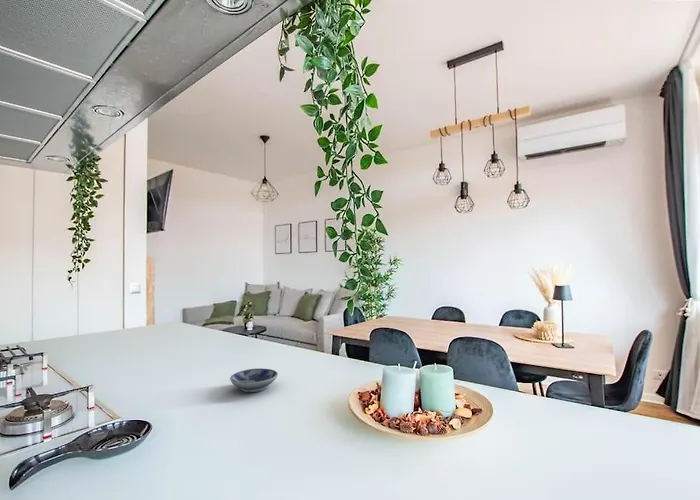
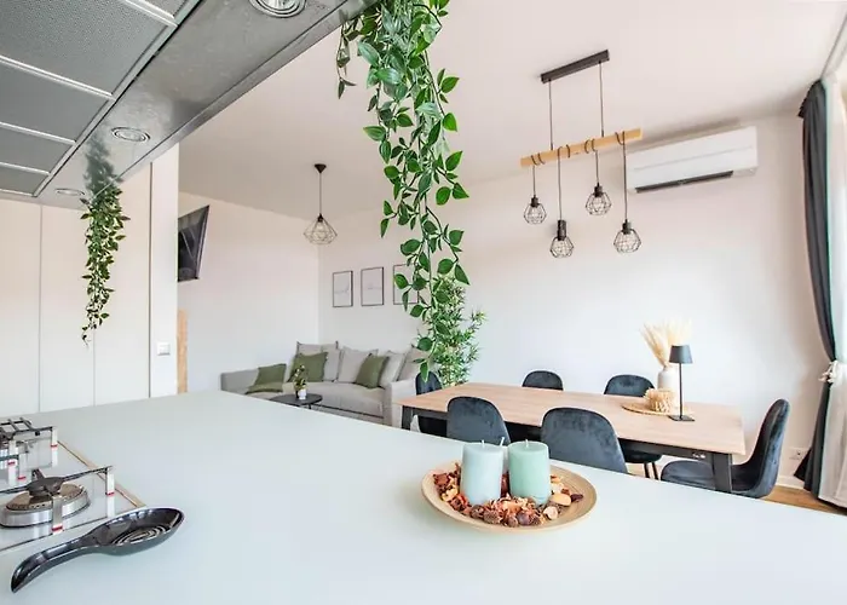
- bowl (254, 380)
